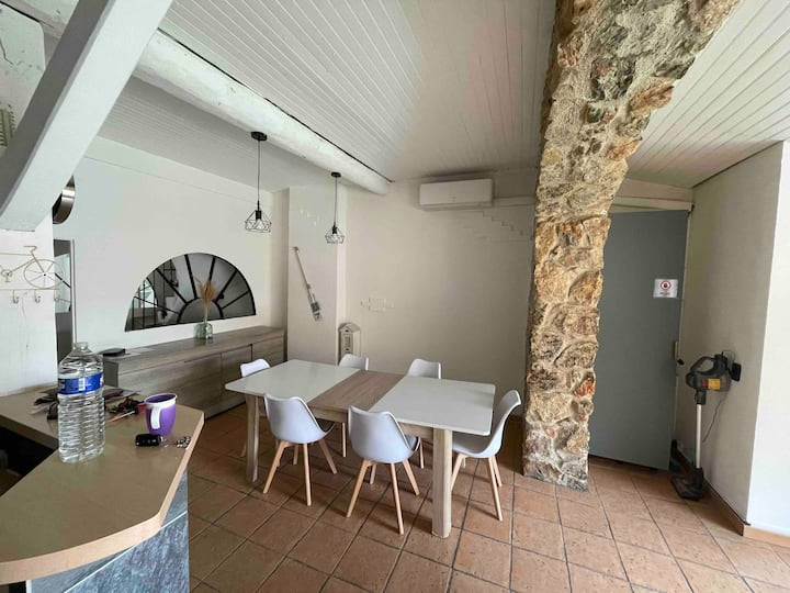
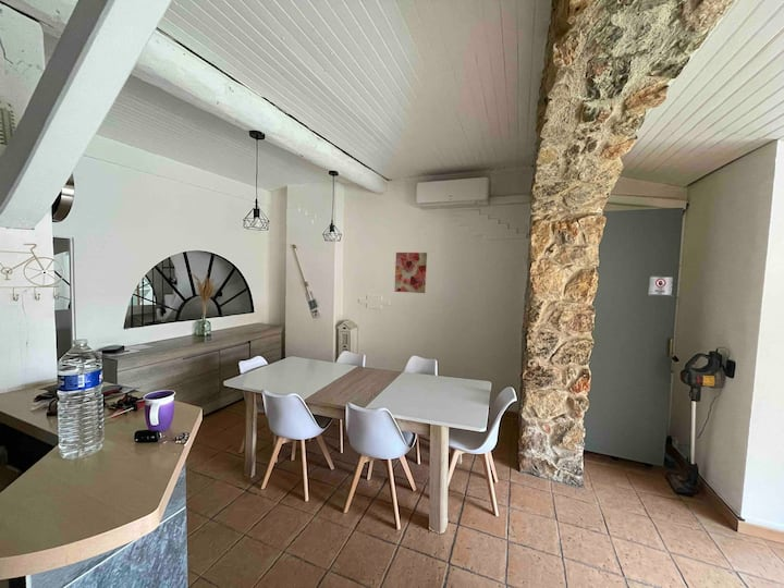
+ wall art (409, 272)
